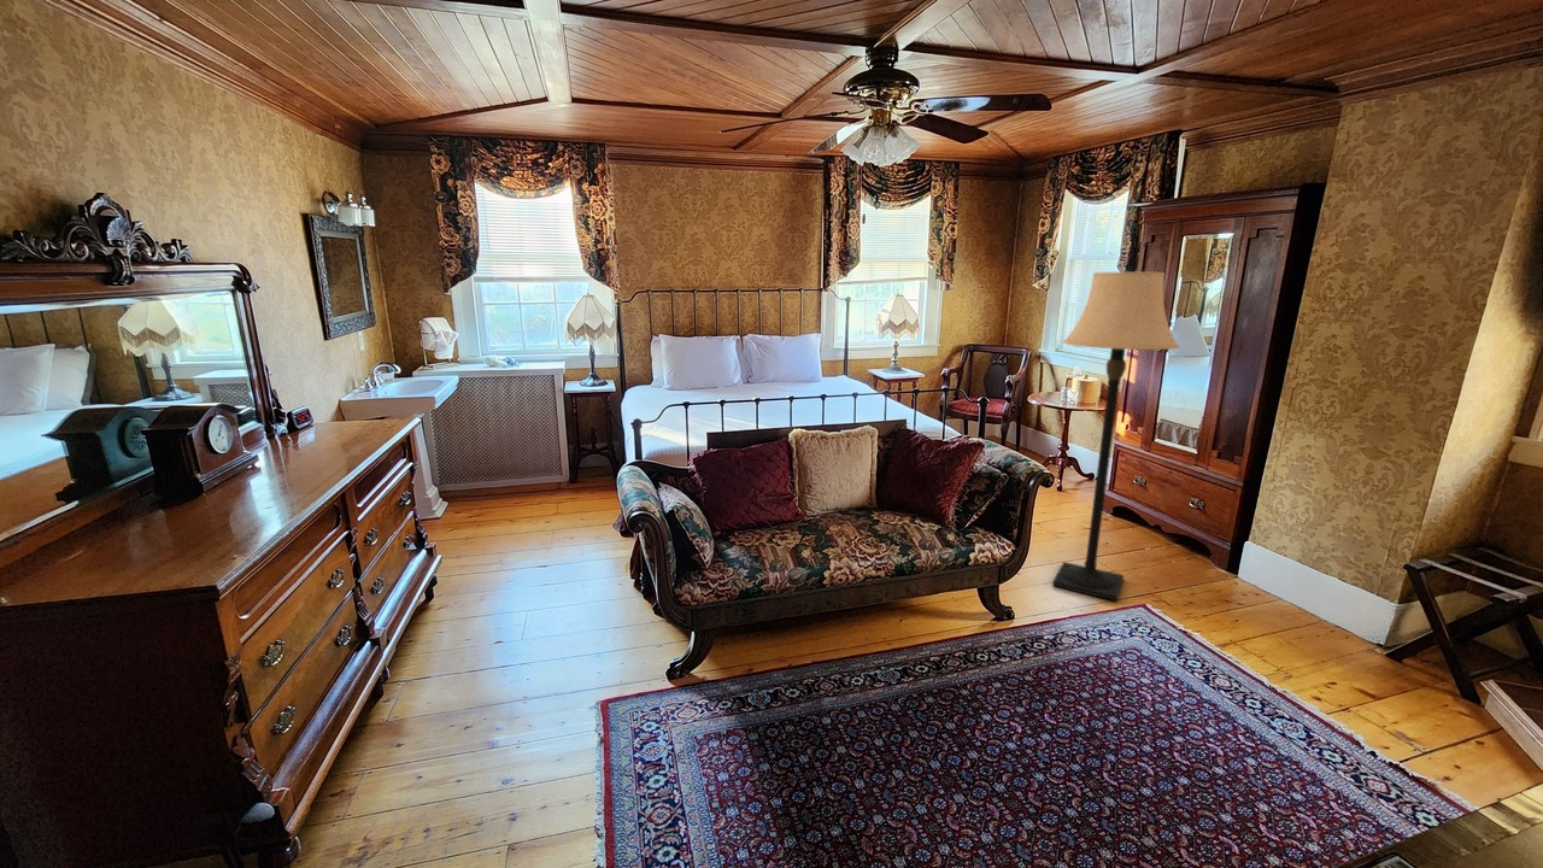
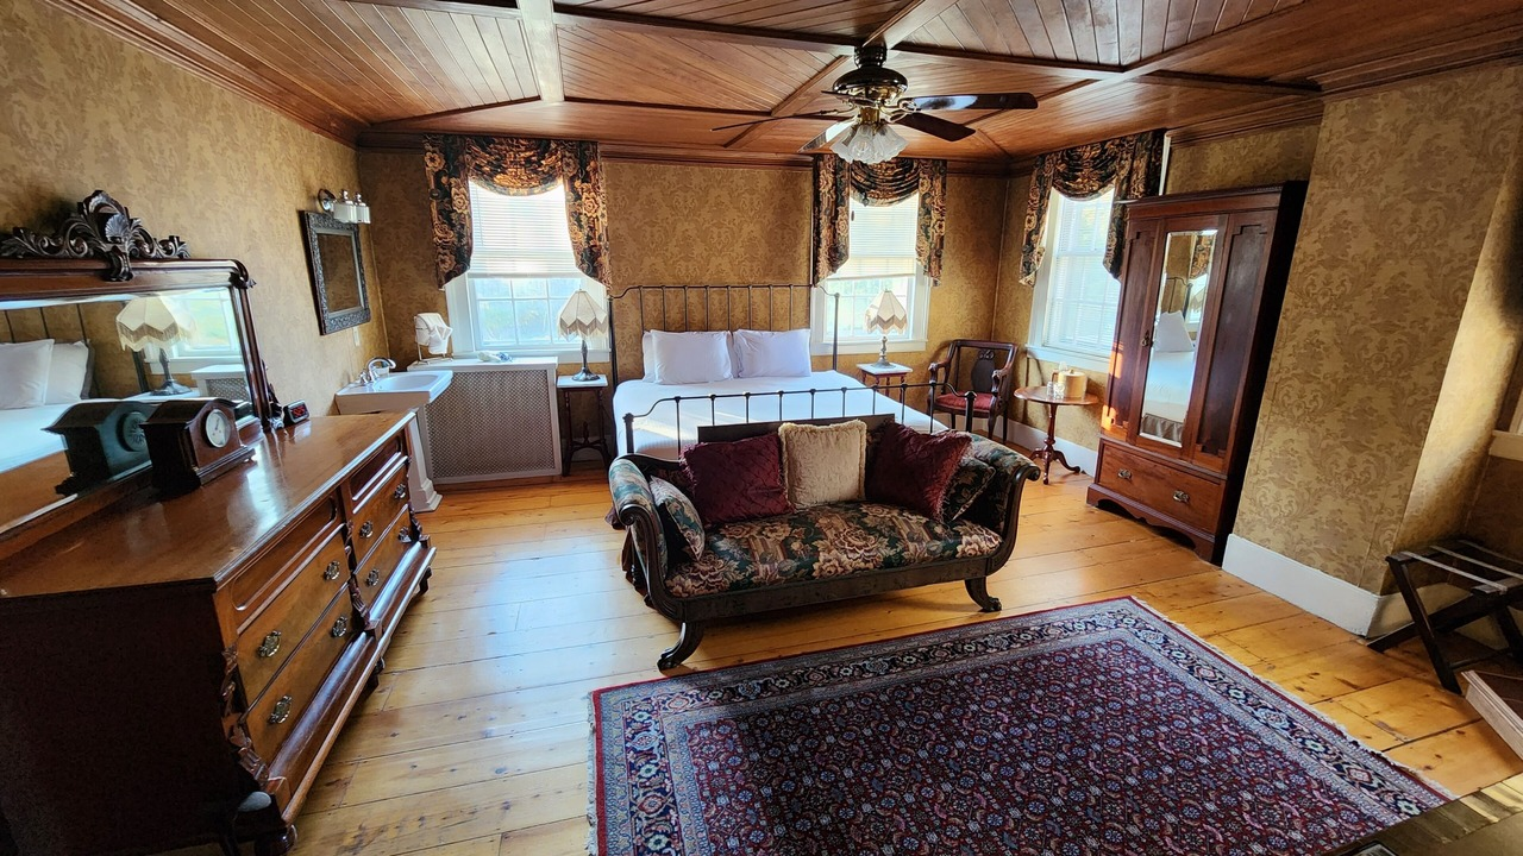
- lamp (1107, 435)
